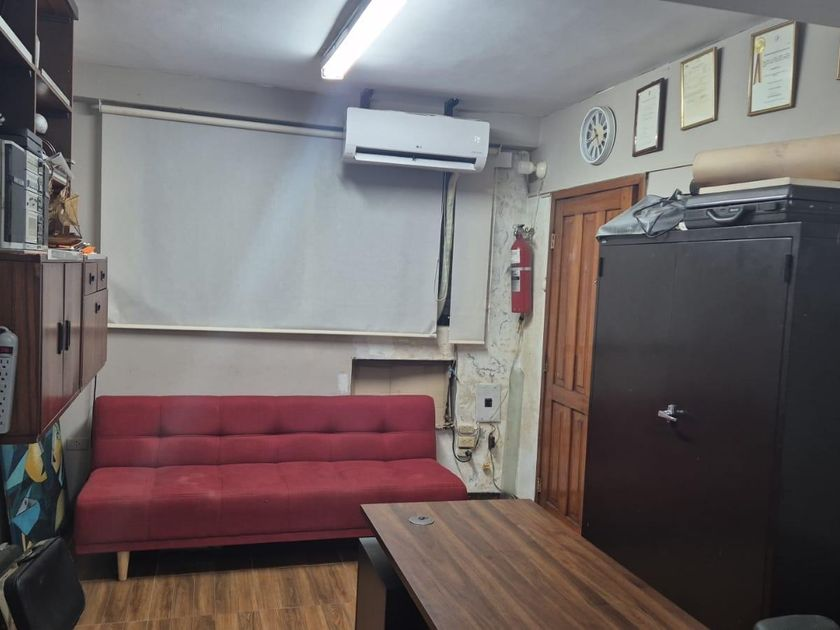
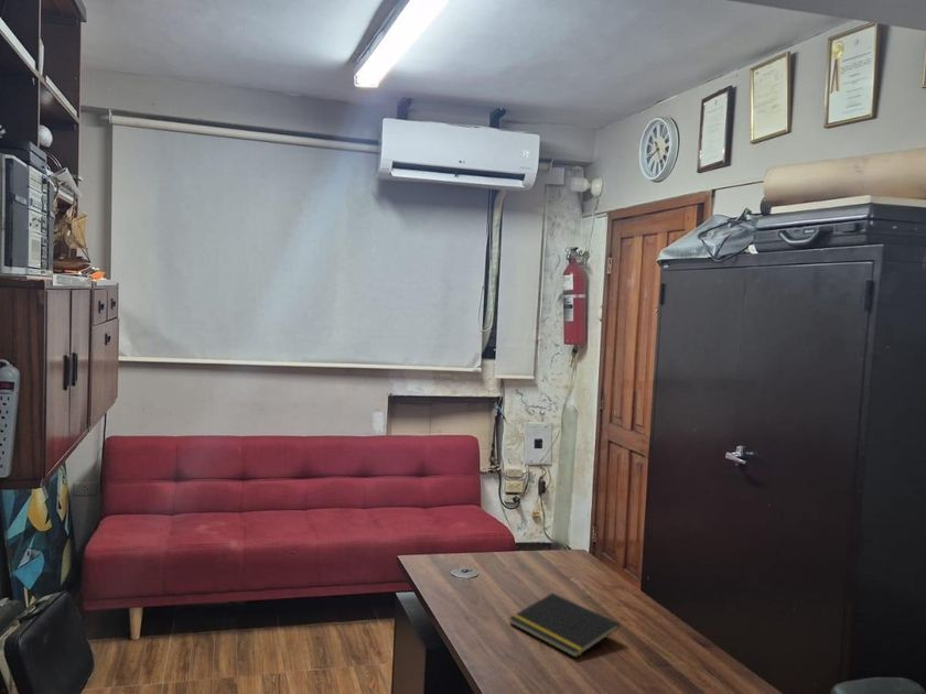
+ notepad (563, 622)
